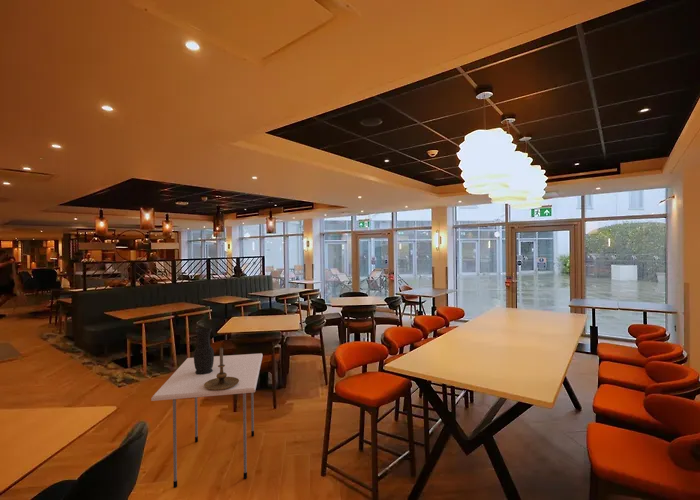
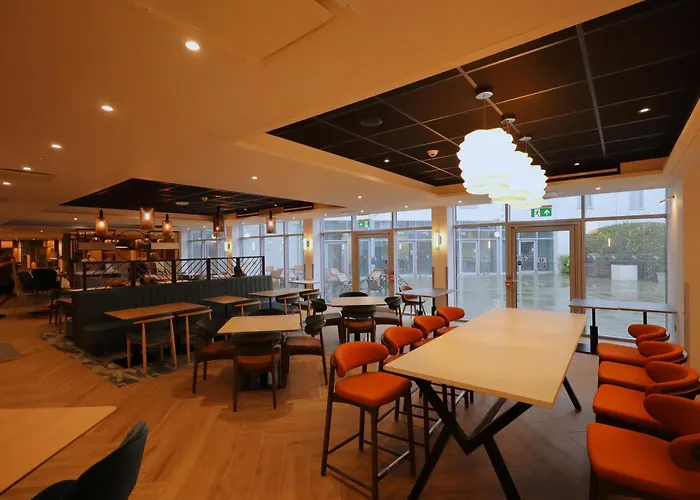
- dining table (216, 395)
- vase (203, 350)
- candle holder (221, 366)
